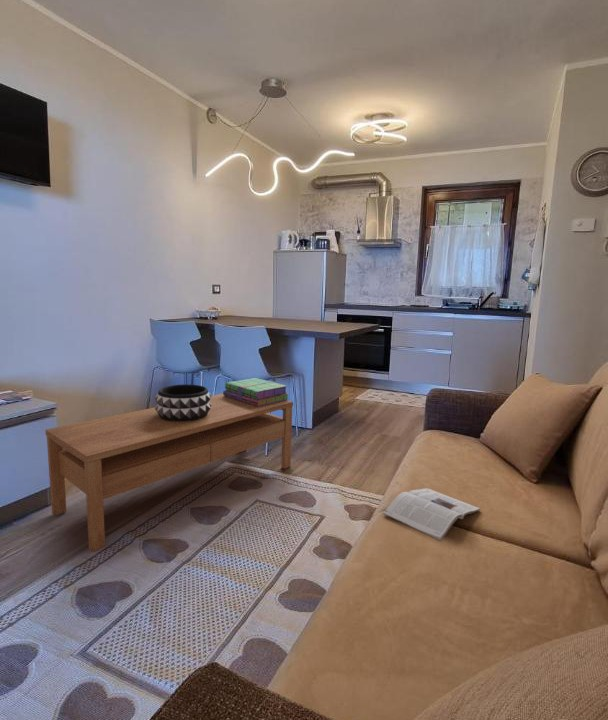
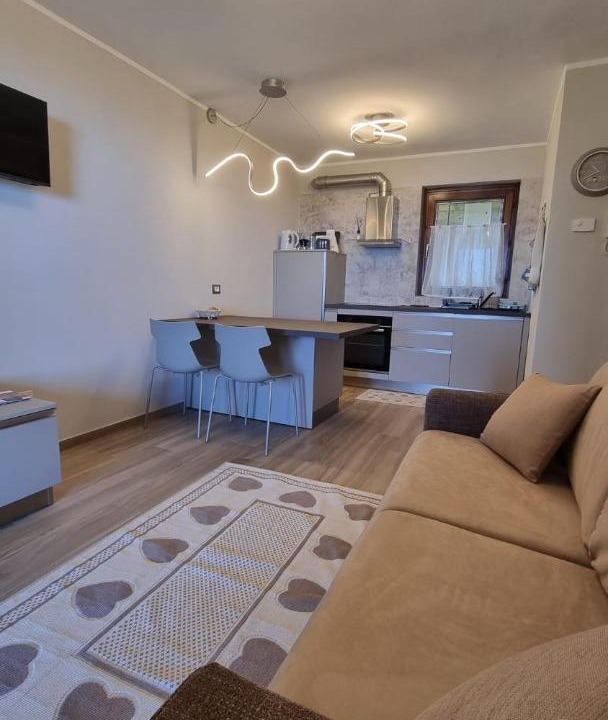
- stack of books (255, 390)
- coffee table (186, 450)
- decorative bowl (183, 401)
- magazine (432, 506)
